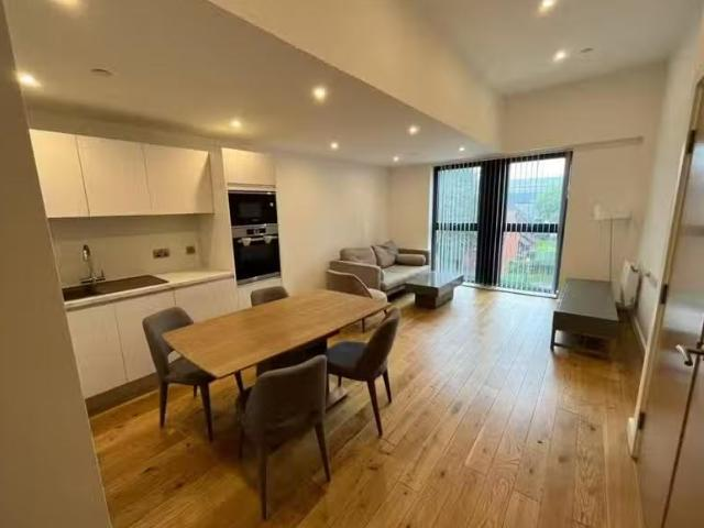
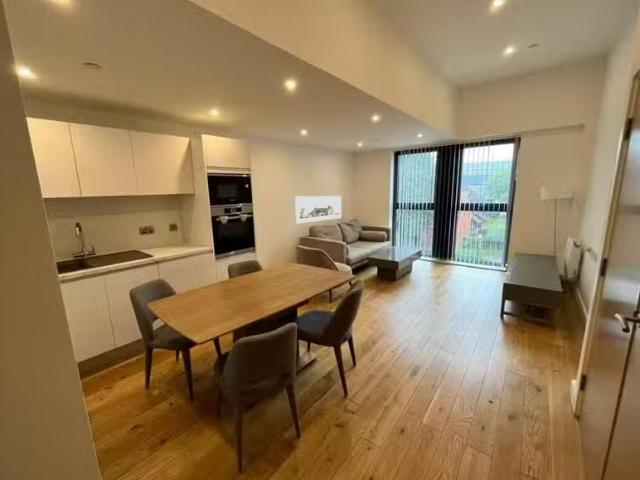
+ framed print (320, 208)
